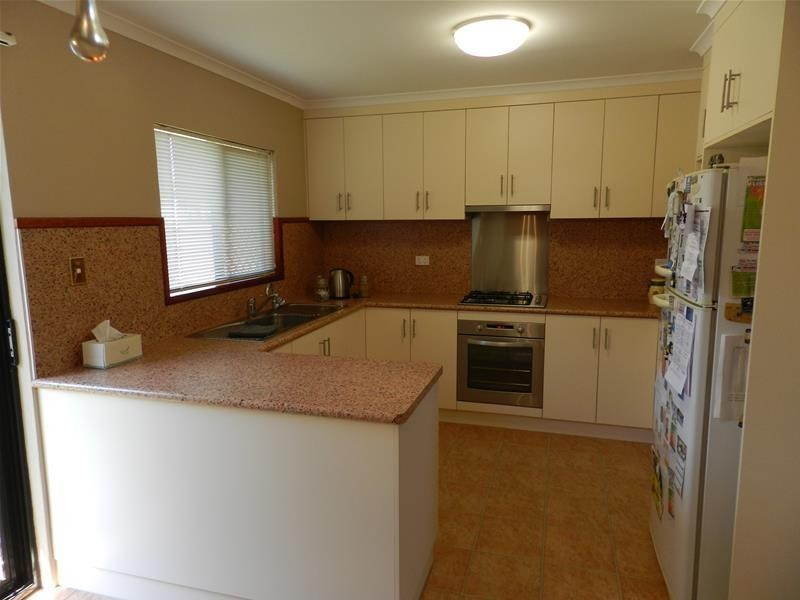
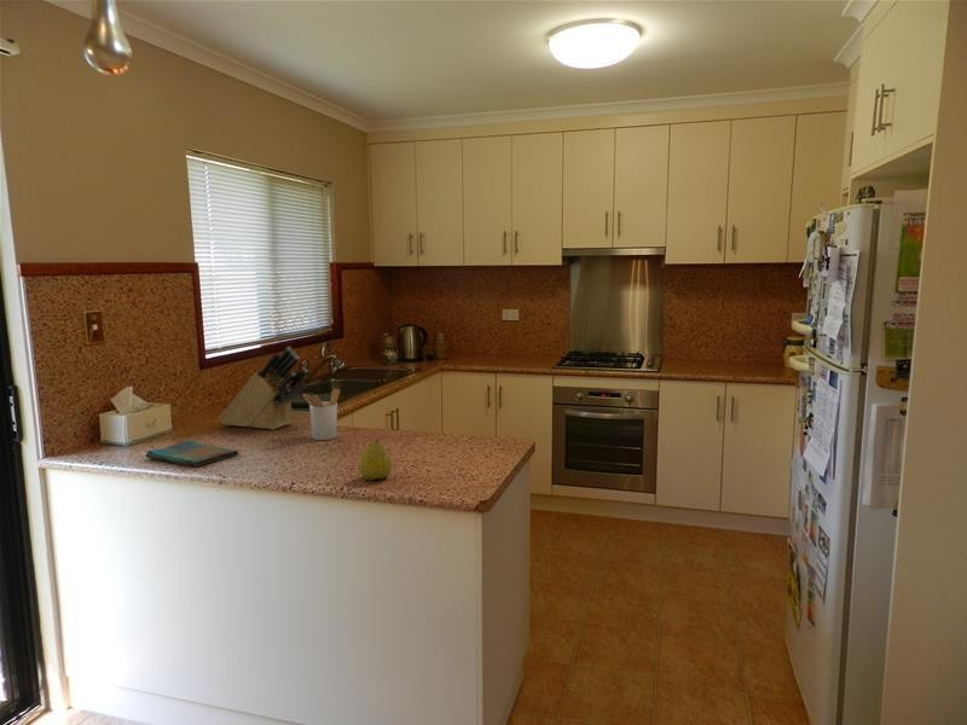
+ utensil holder (319, 413)
+ dish towel (192, 452)
+ fruit (375, 459)
+ knife block (262, 385)
